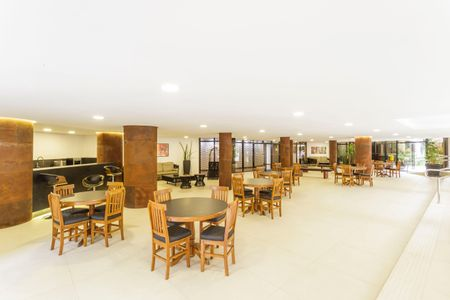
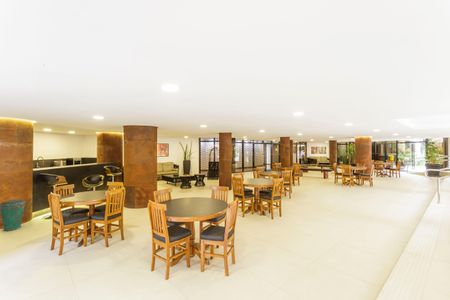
+ trash can (12, 213)
